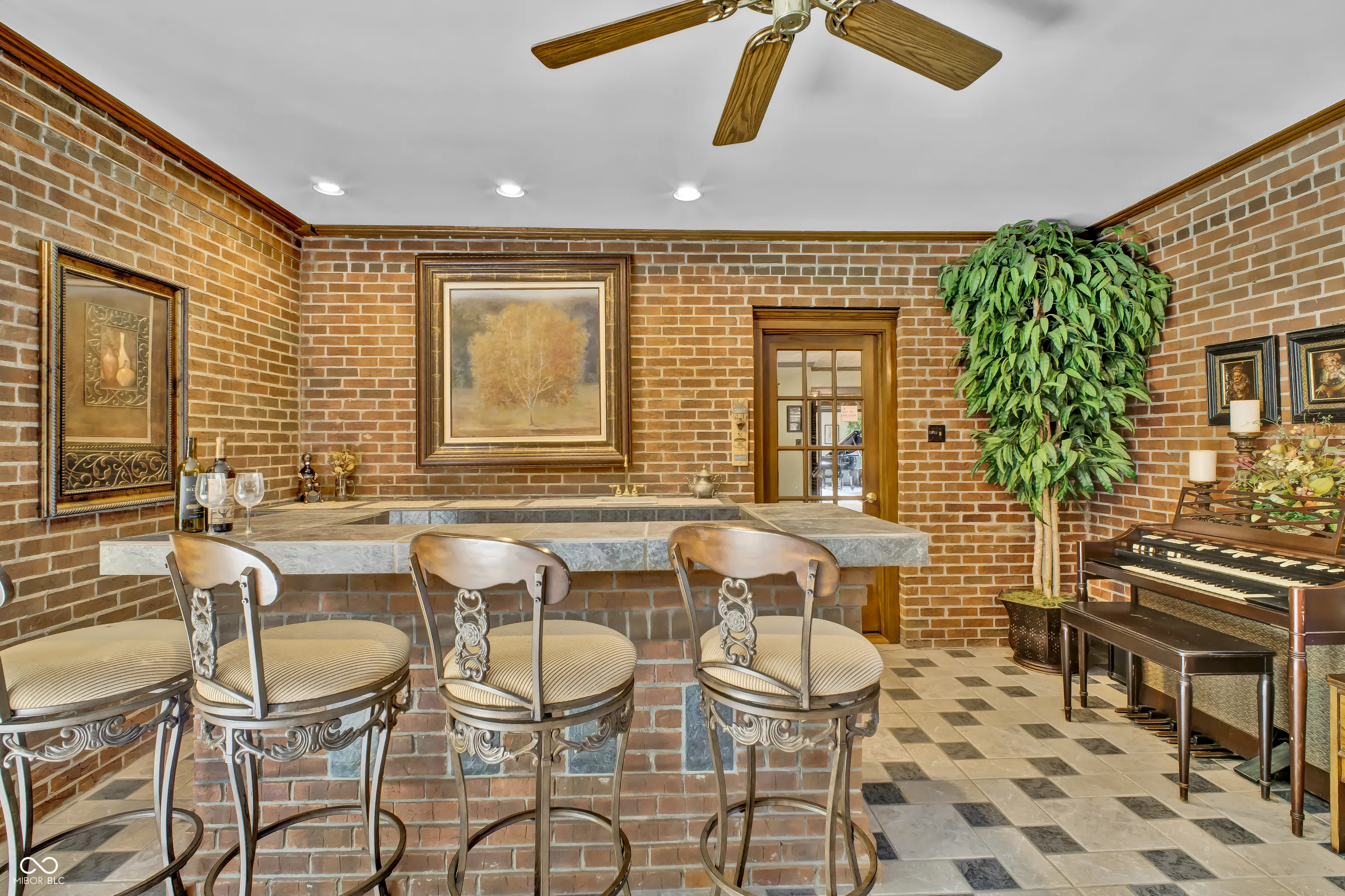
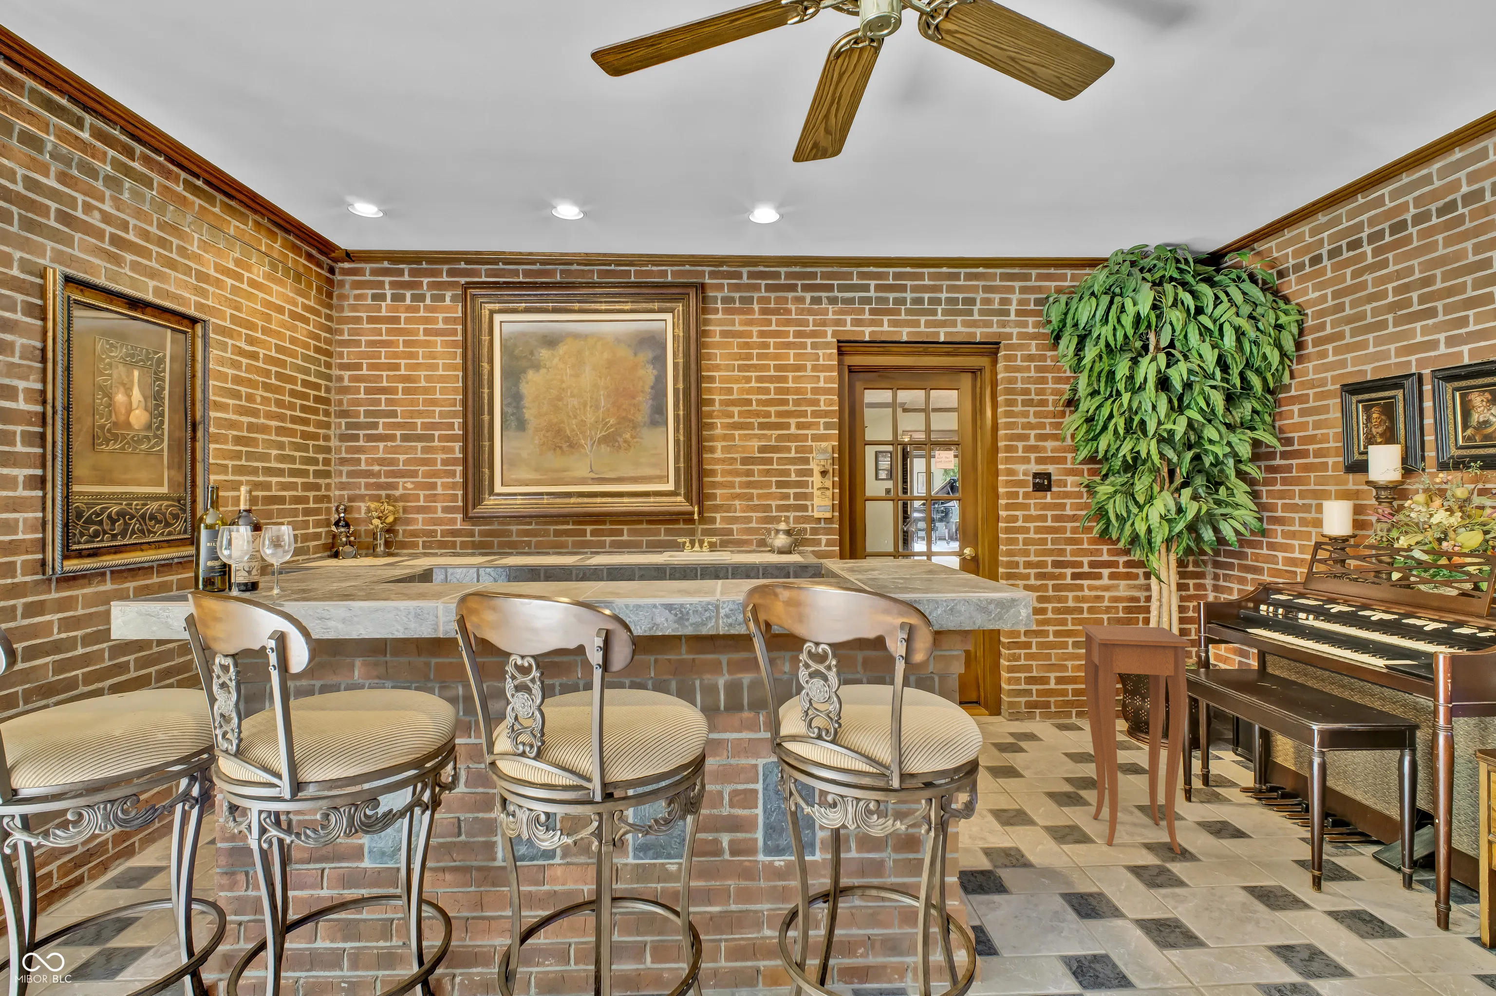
+ side table (1149, 734)
